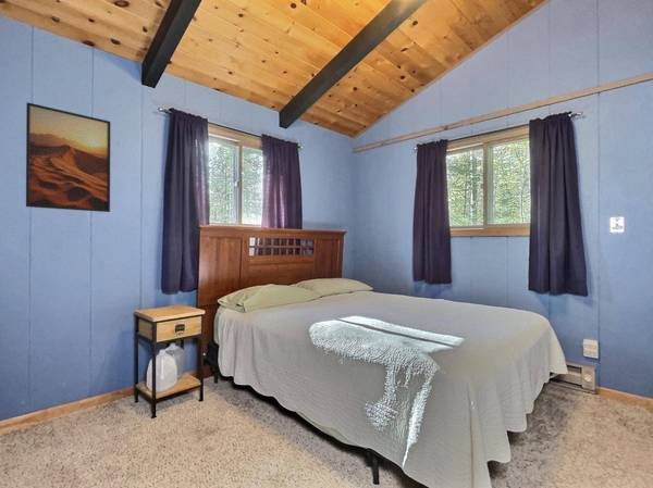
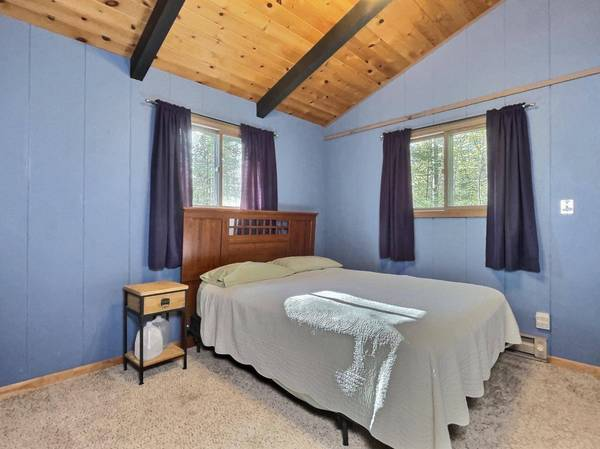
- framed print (71, 161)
